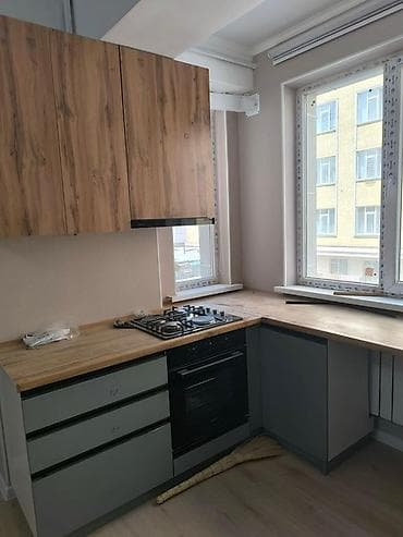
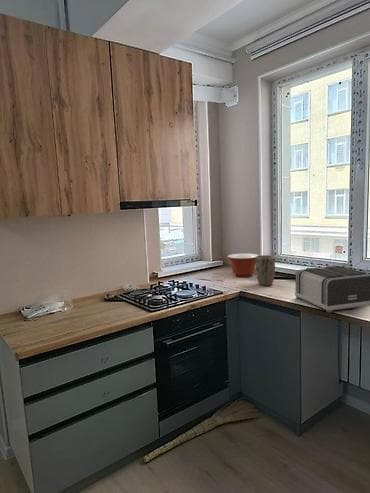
+ plant pot (265, 270)
+ mixing bowl (243, 265)
+ toaster (331, 285)
